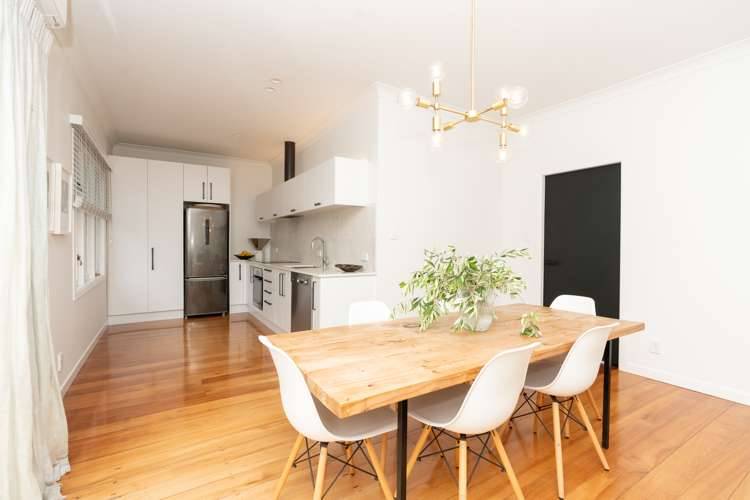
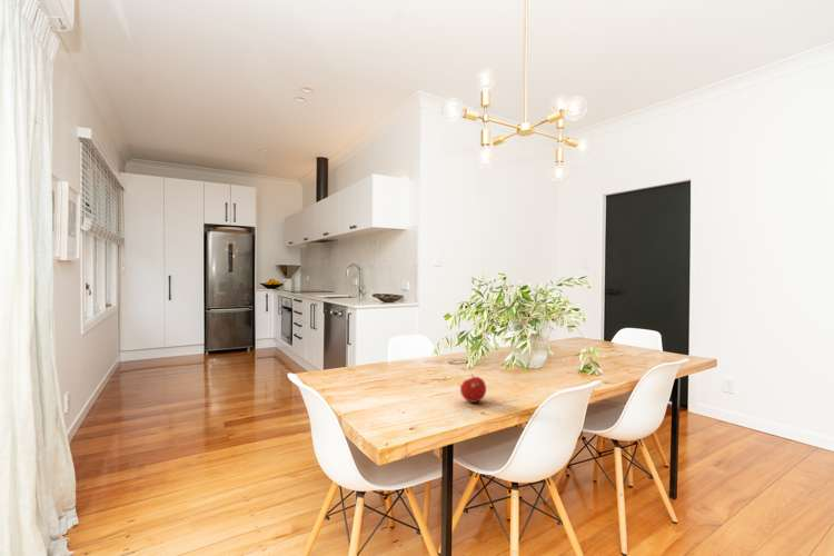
+ fruit (473, 387)
